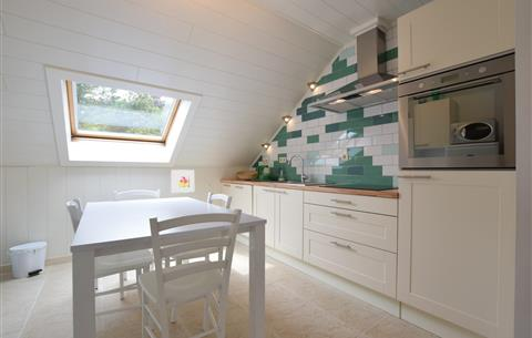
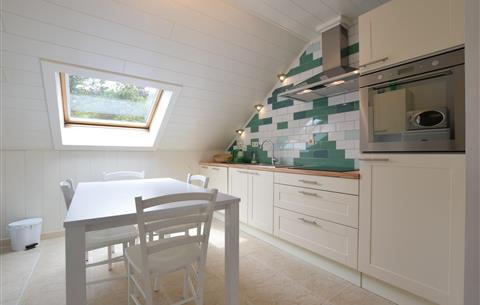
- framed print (183, 181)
